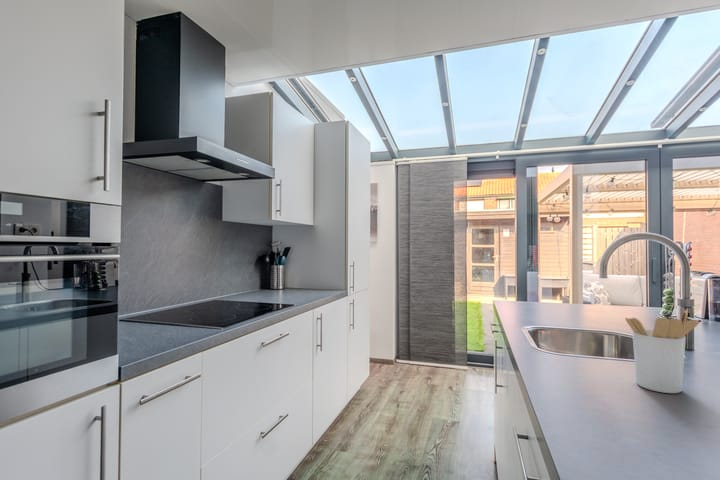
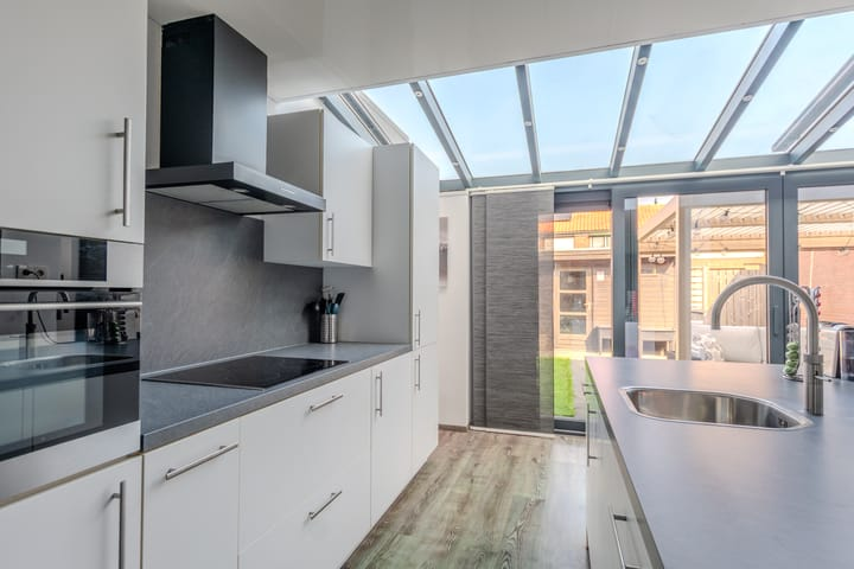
- utensil holder (664, 350)
